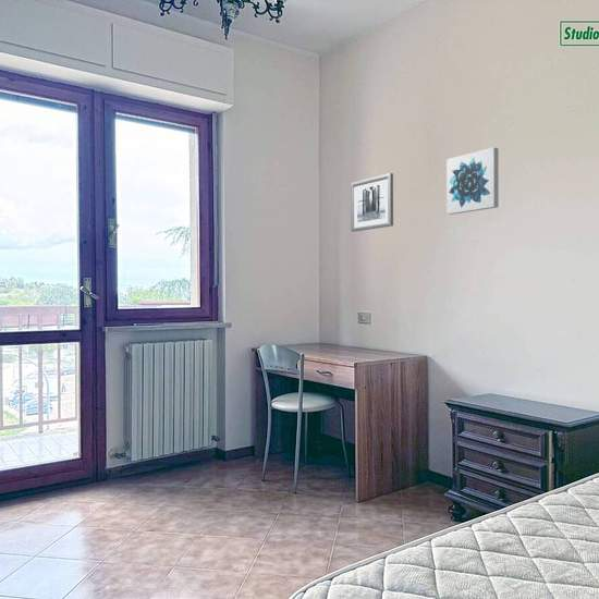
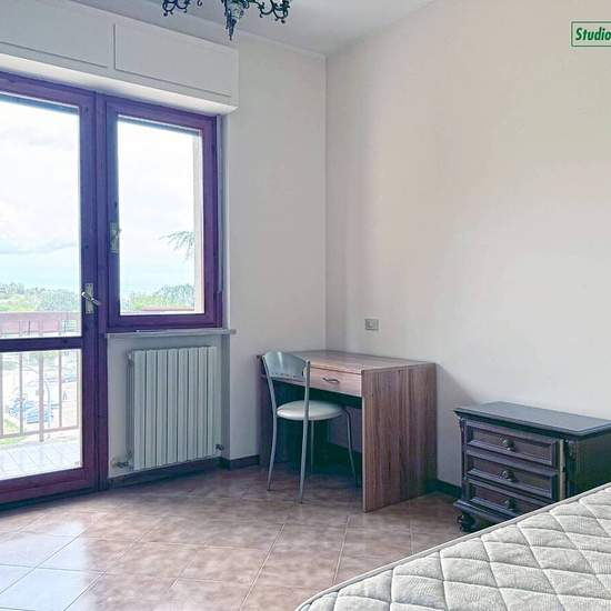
- wall art (370, 204)
- wall art (470, 182)
